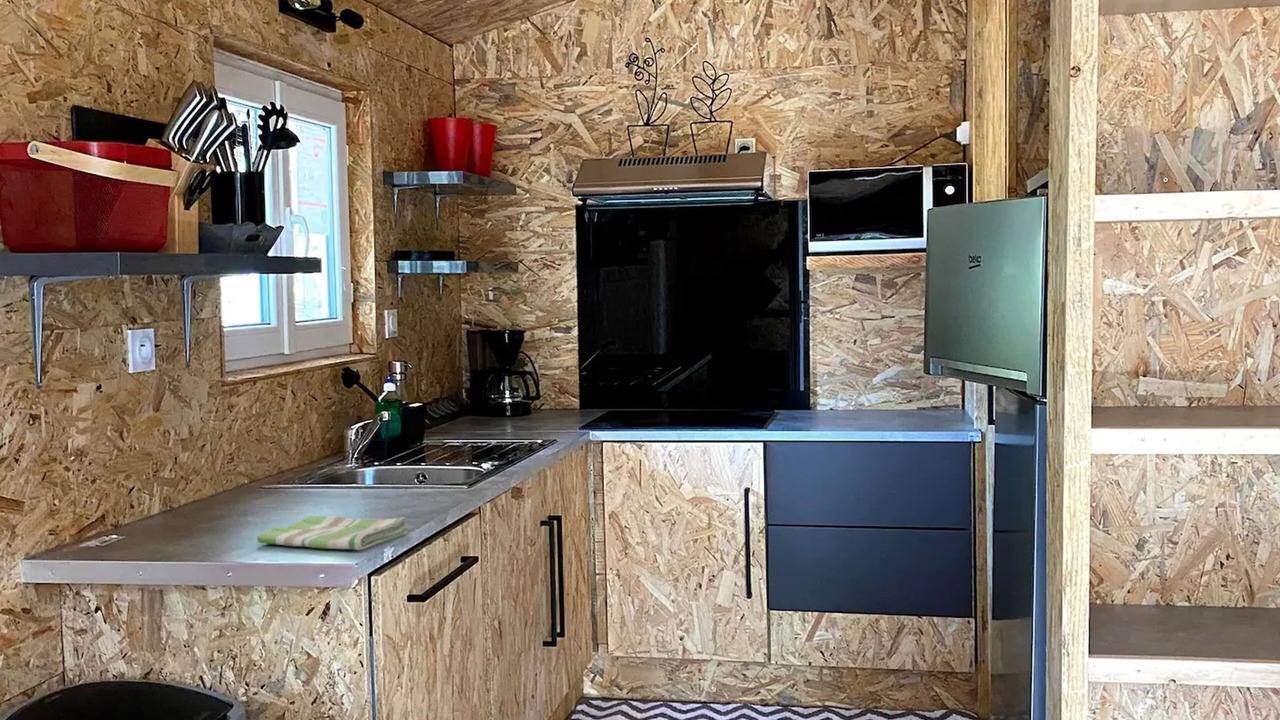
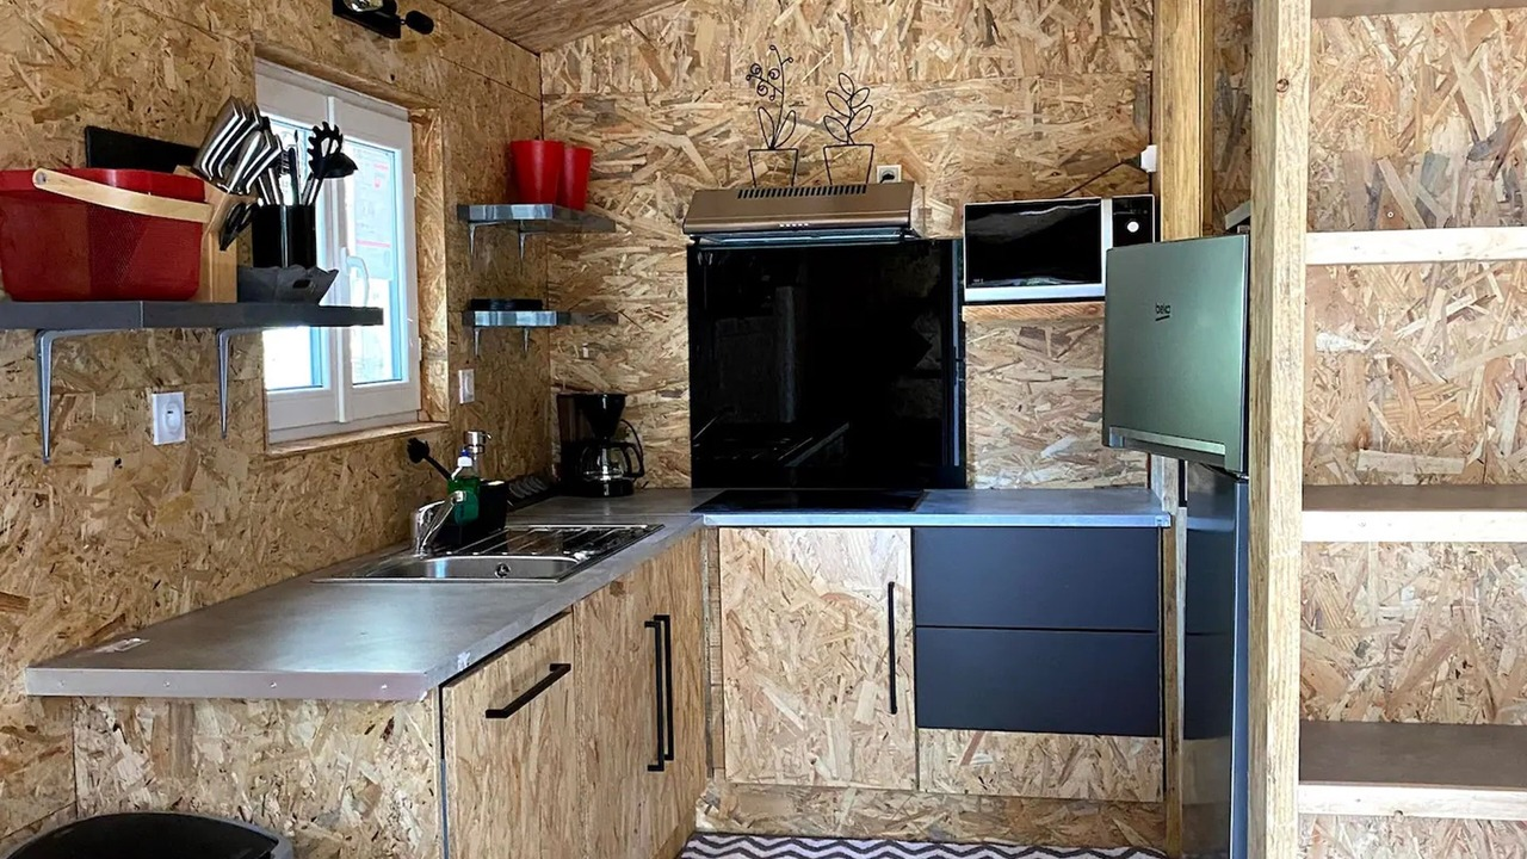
- dish towel (334, 530)
